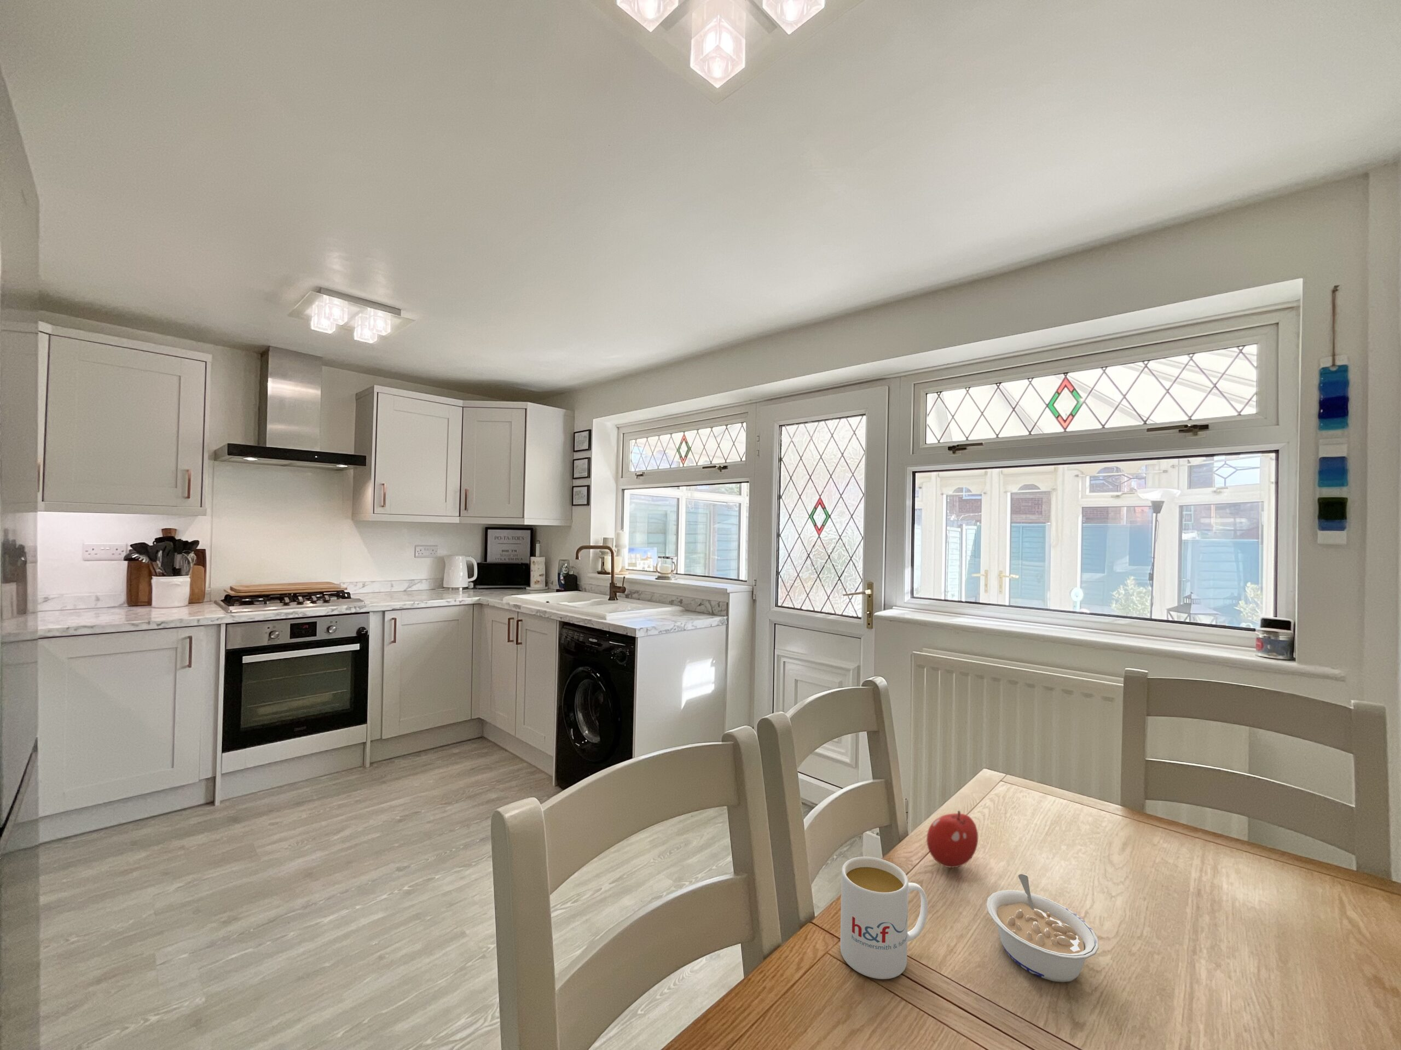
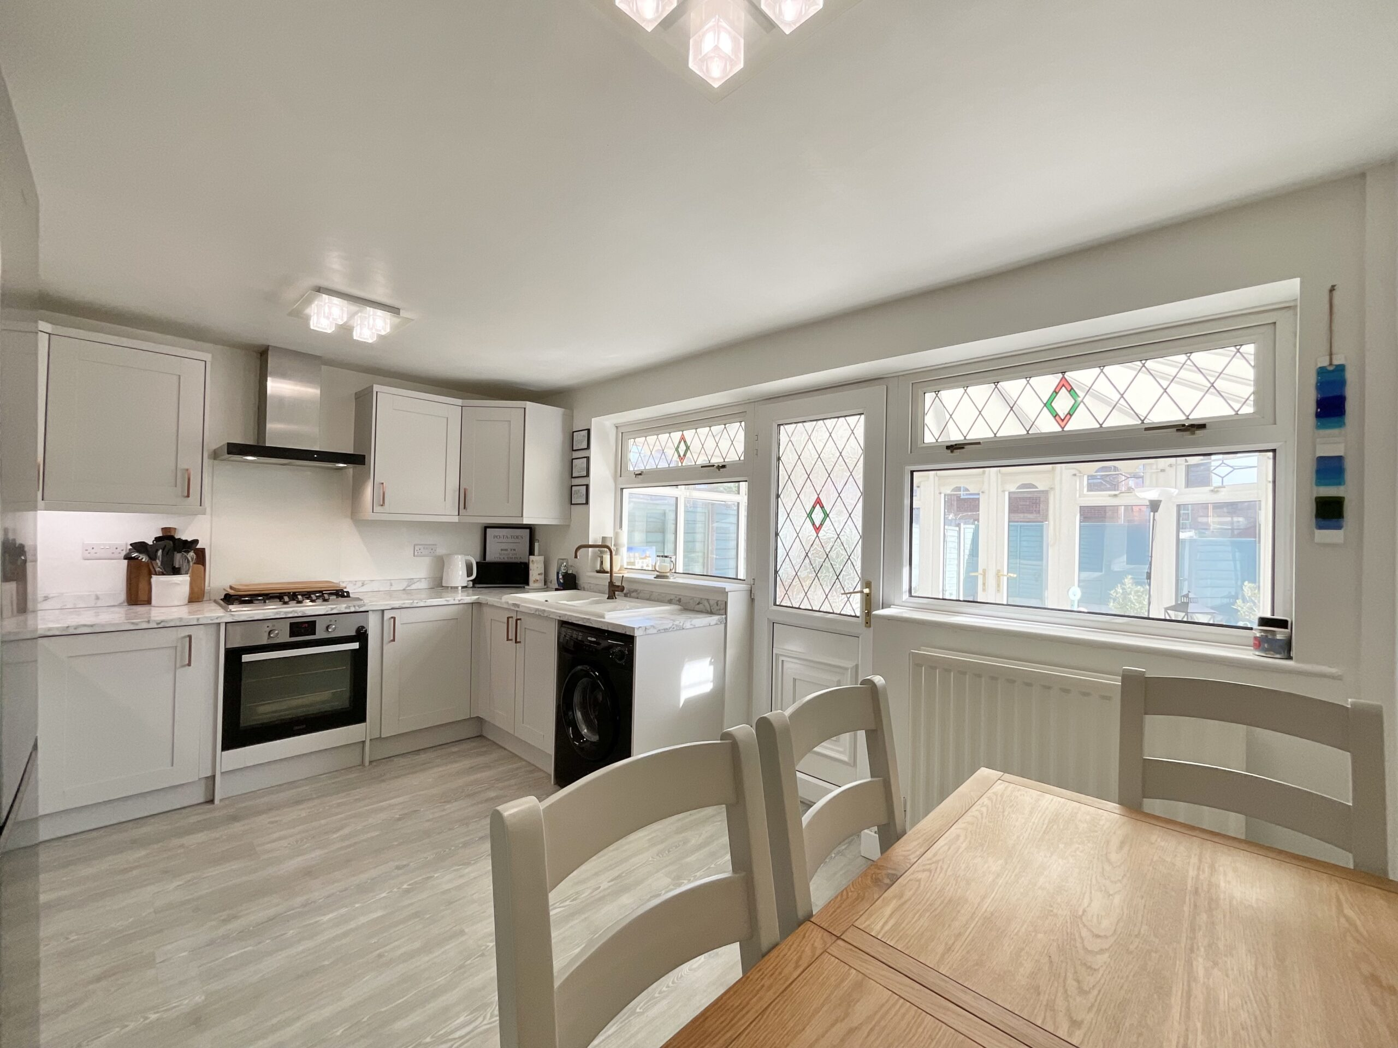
- fruit (952, 836)
- legume (1036, 932)
- mug (886, 914)
